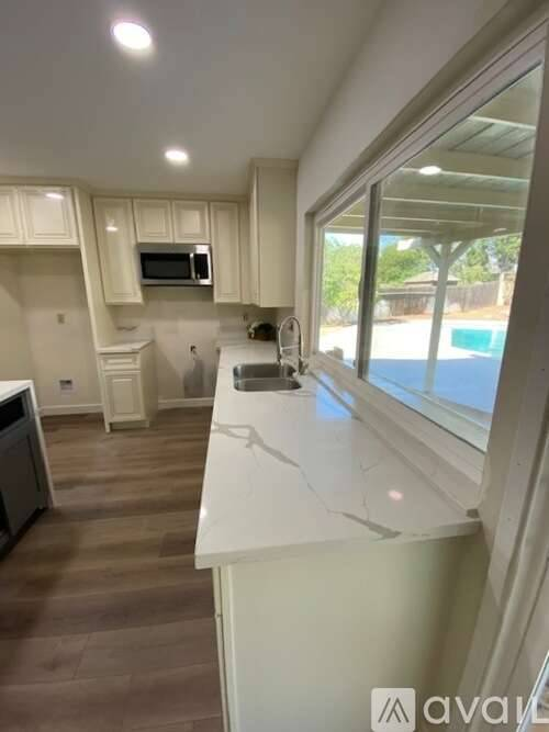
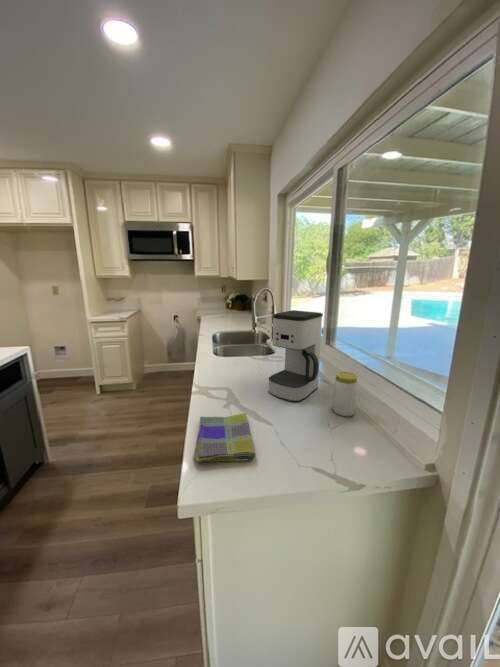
+ jar (345, 393)
+ dish towel (224, 435)
+ coffee maker (296, 354)
